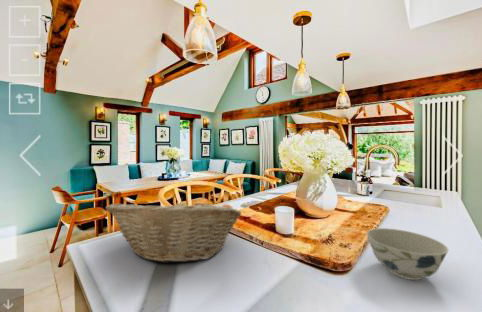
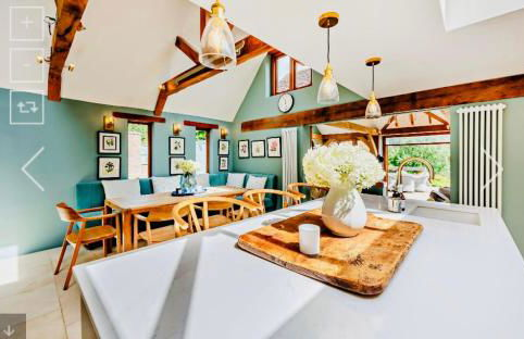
- fruit basket (177, 220)
- bowl (403, 255)
